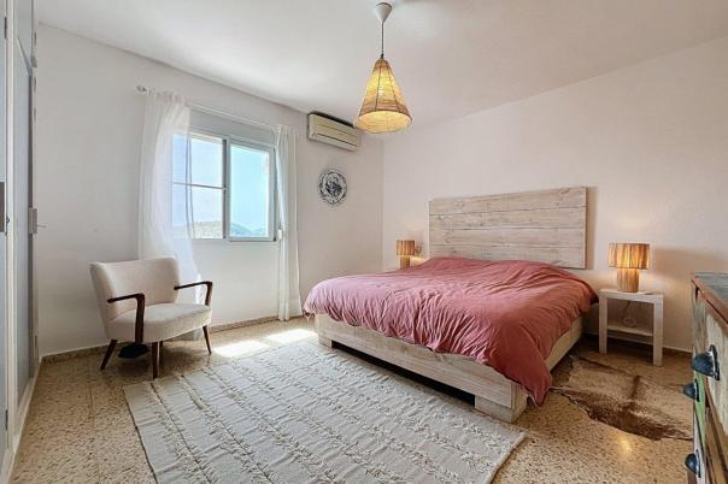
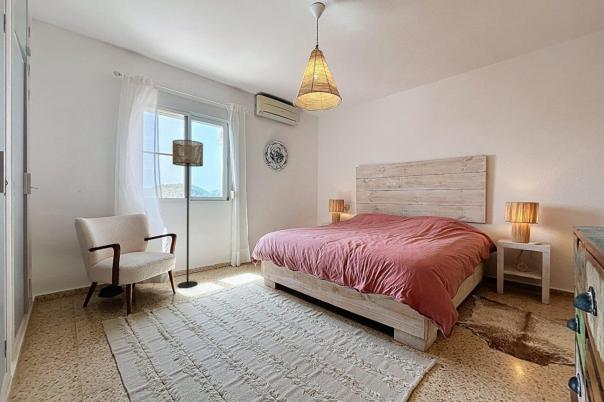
+ floor lamp (187, 214)
